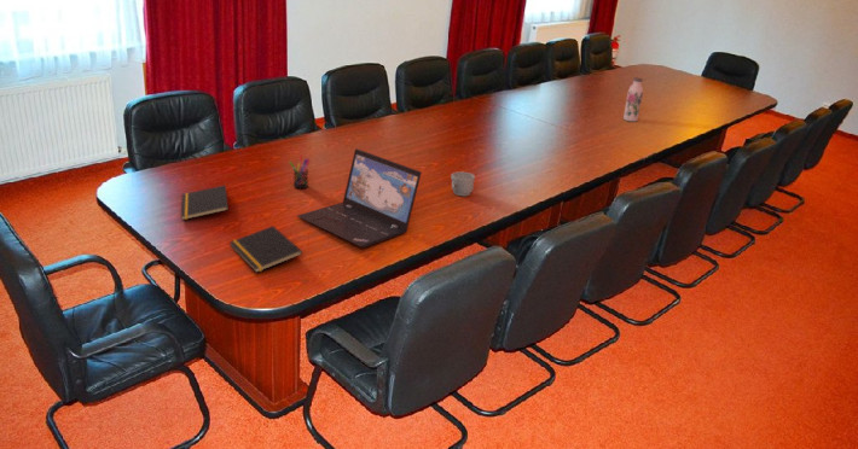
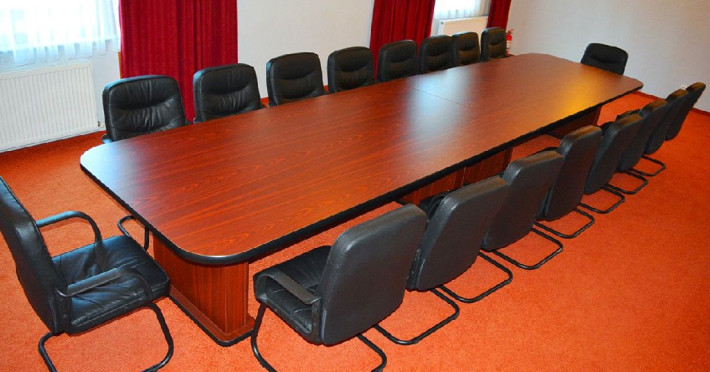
- notepad (265, 247)
- water bottle (633, 99)
- laptop (358, 196)
- notepad (204, 202)
- mug (460, 182)
- pen holder (298, 171)
